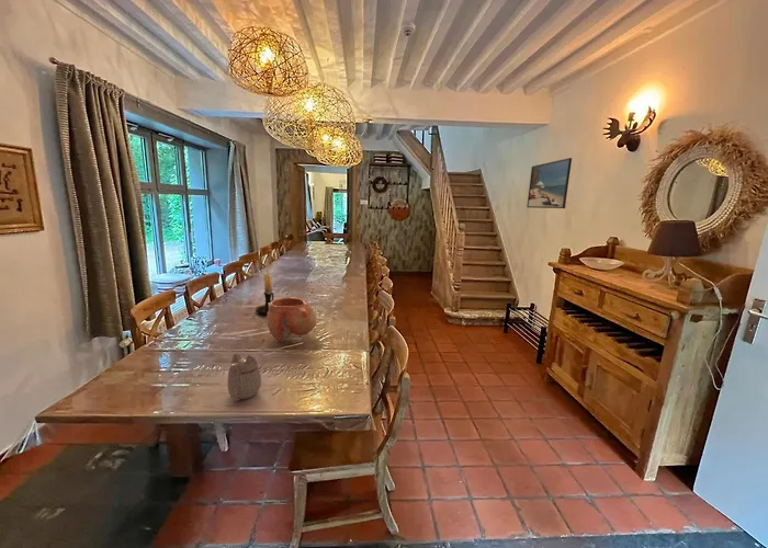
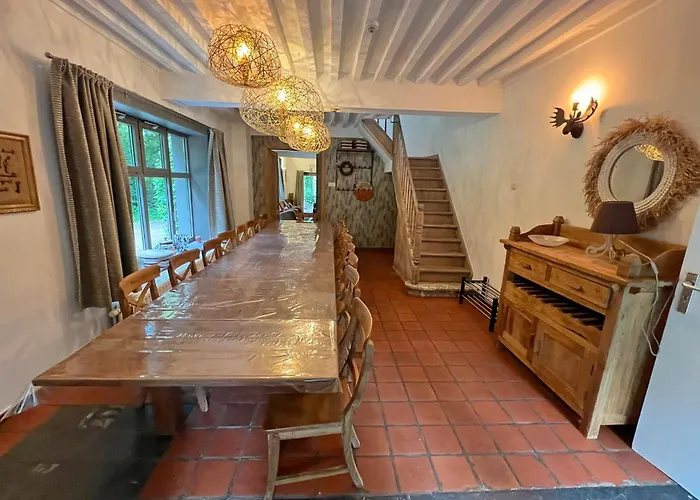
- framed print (546, 185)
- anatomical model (294, 320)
- candle holder (269, 288)
- teapot (242, 375)
